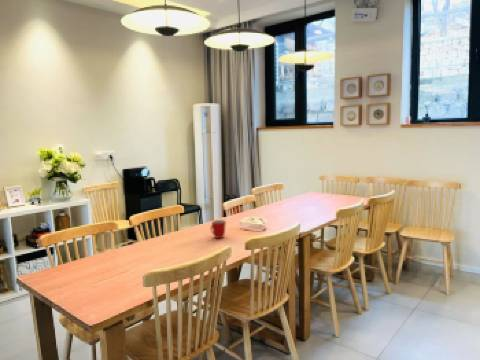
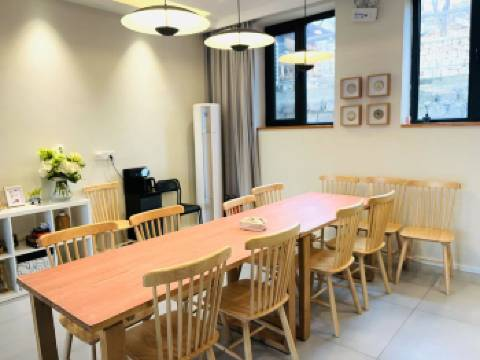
- mug (217, 229)
